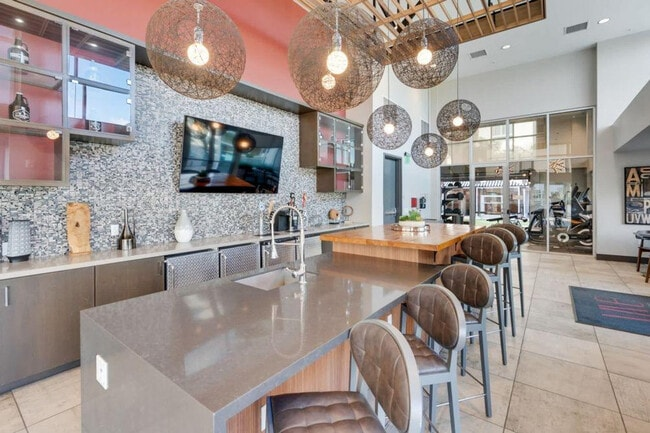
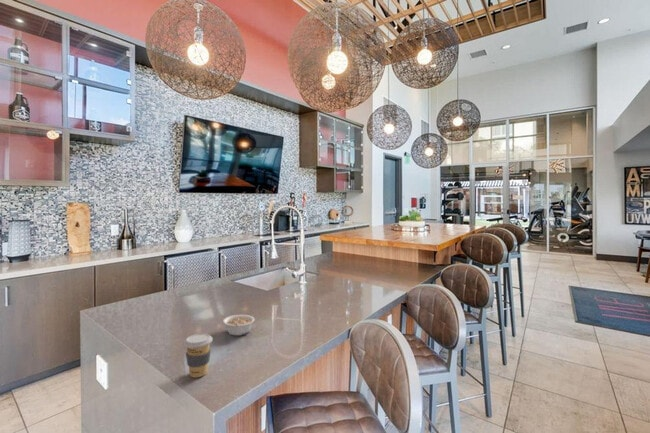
+ legume (239, 324)
+ coffee cup (198, 355)
